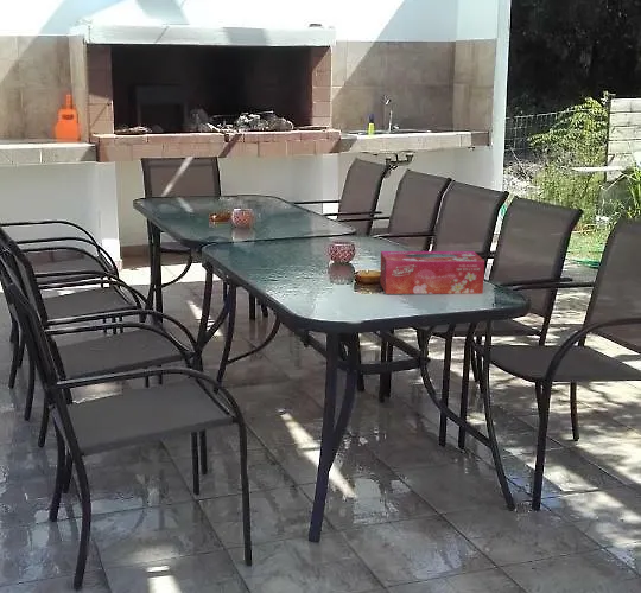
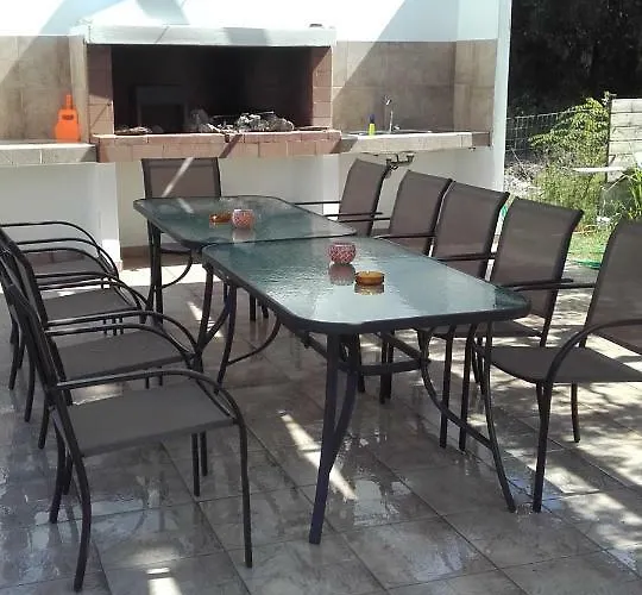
- tissue box (431, 272)
